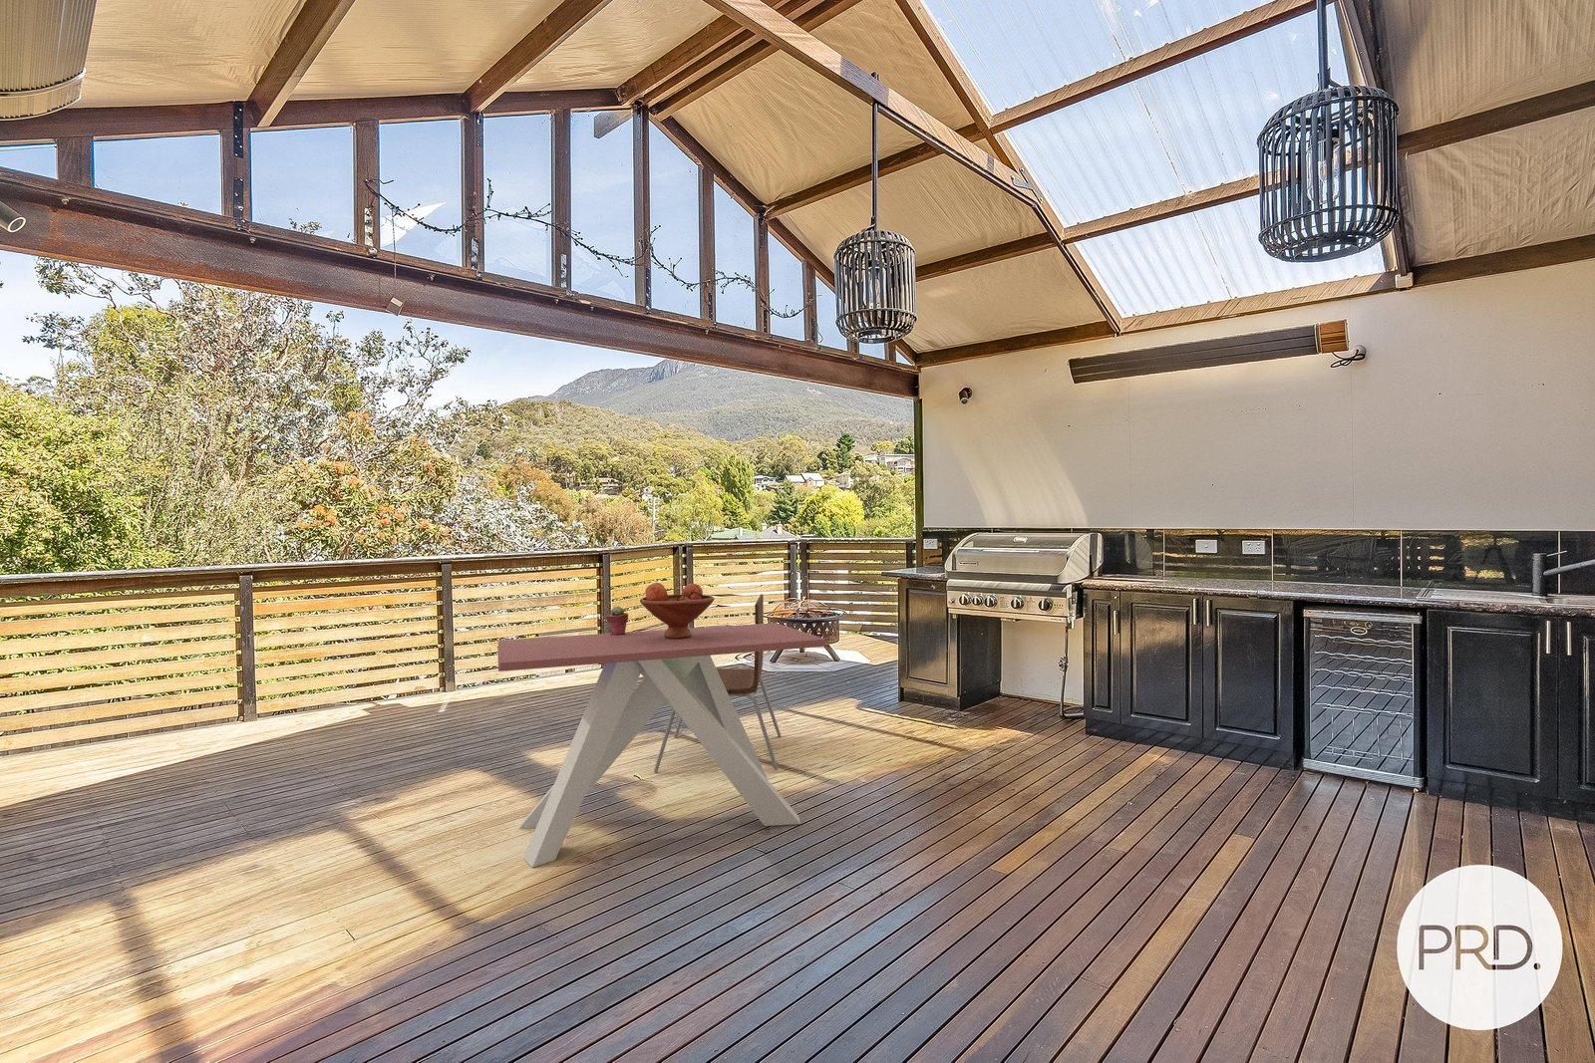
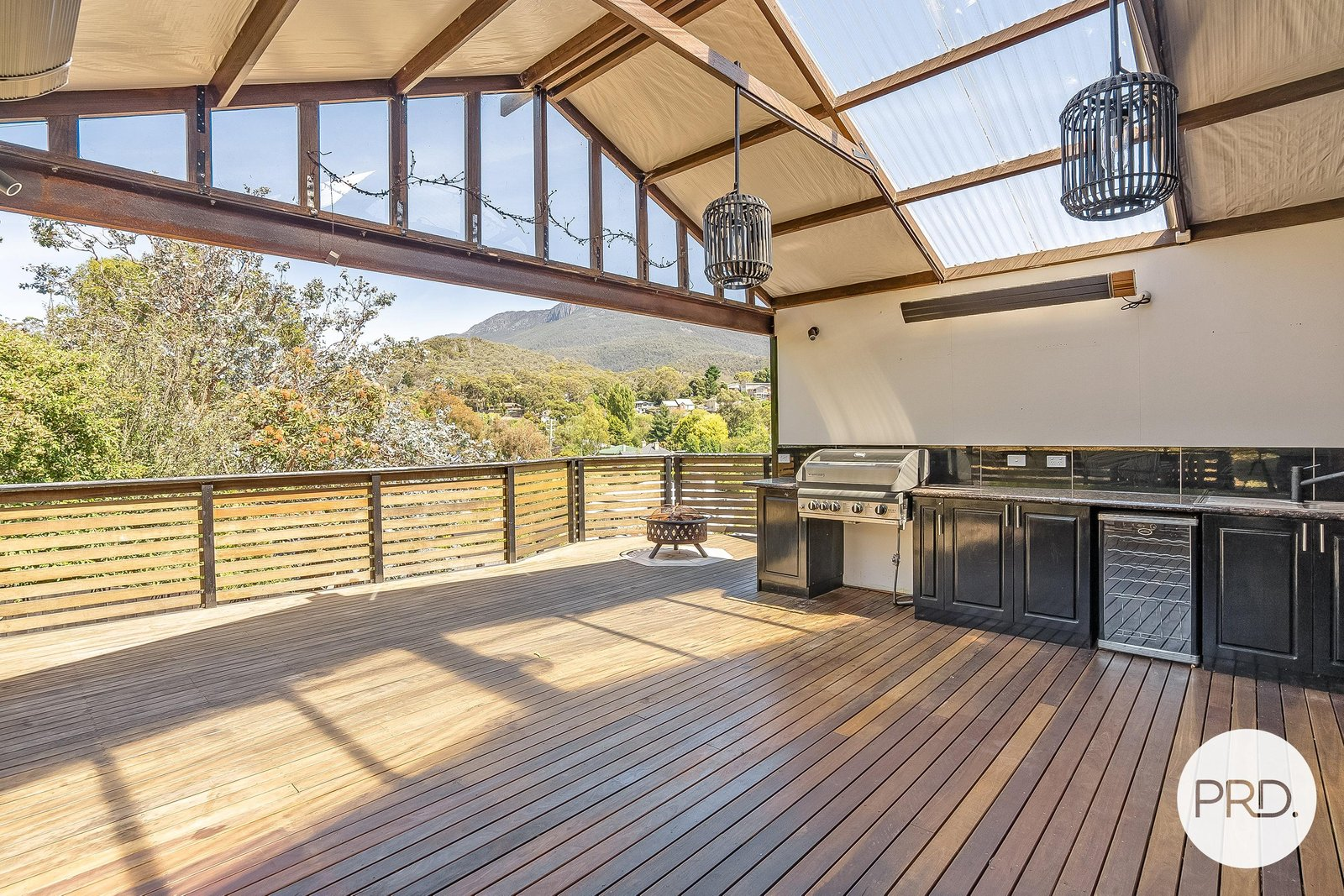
- dining table (649, 719)
- chair (720, 675)
- potted succulent (617, 618)
- fruit bowl (676, 609)
